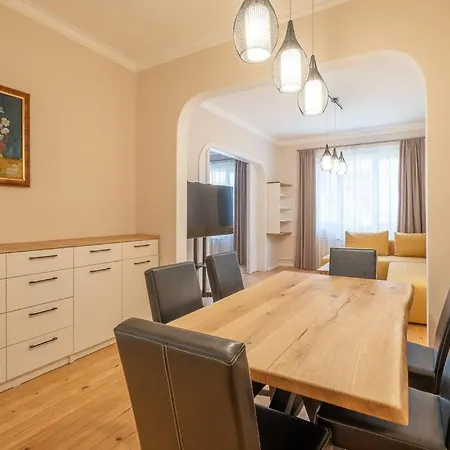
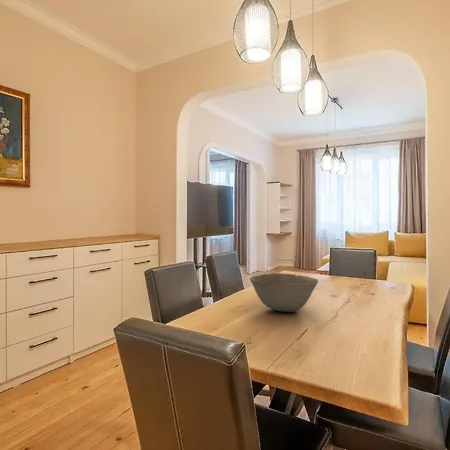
+ bowl (283, 293)
